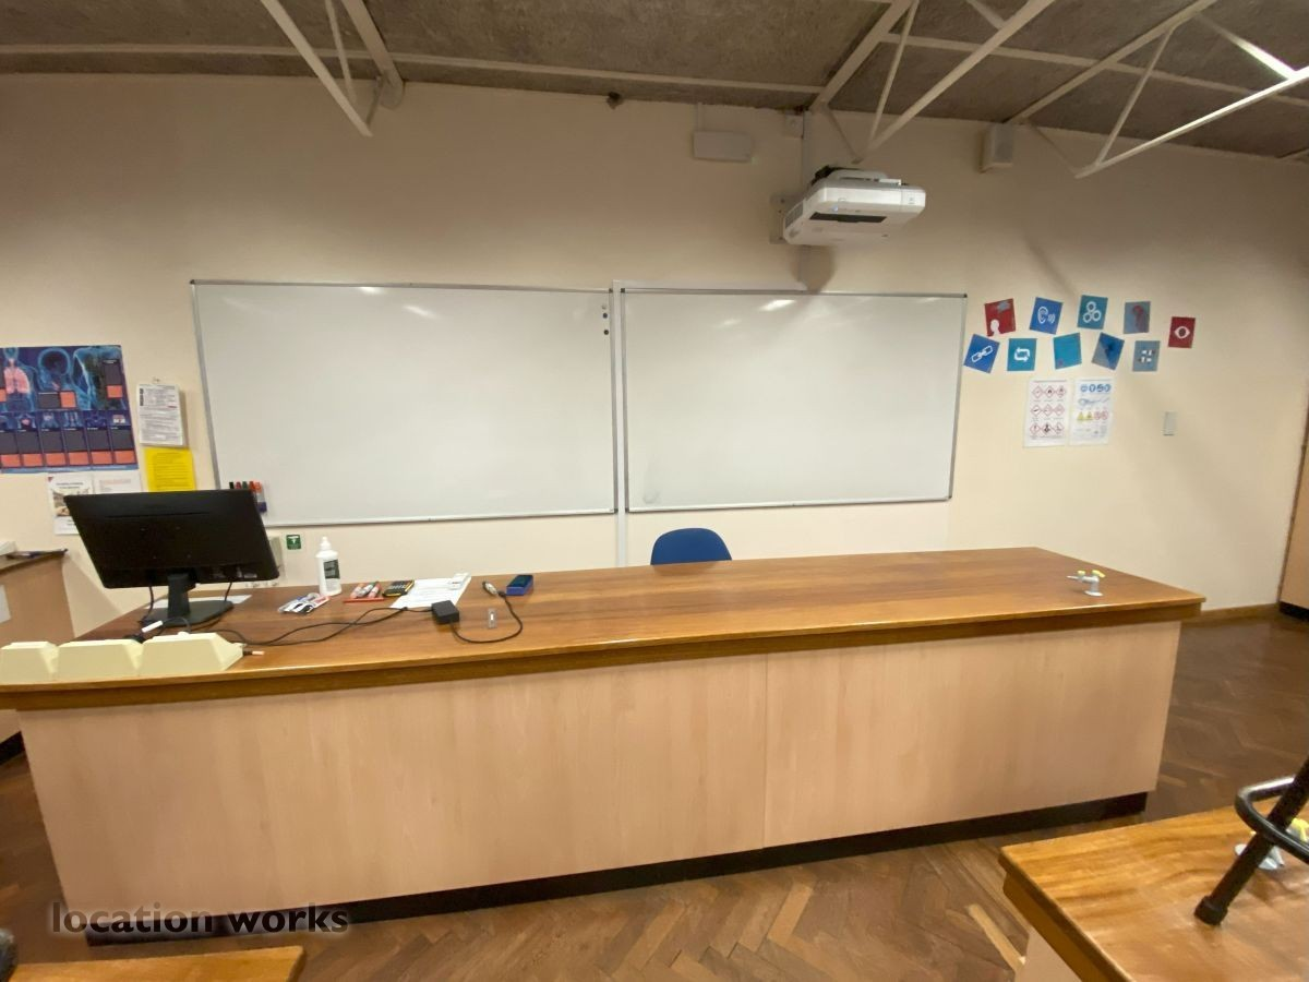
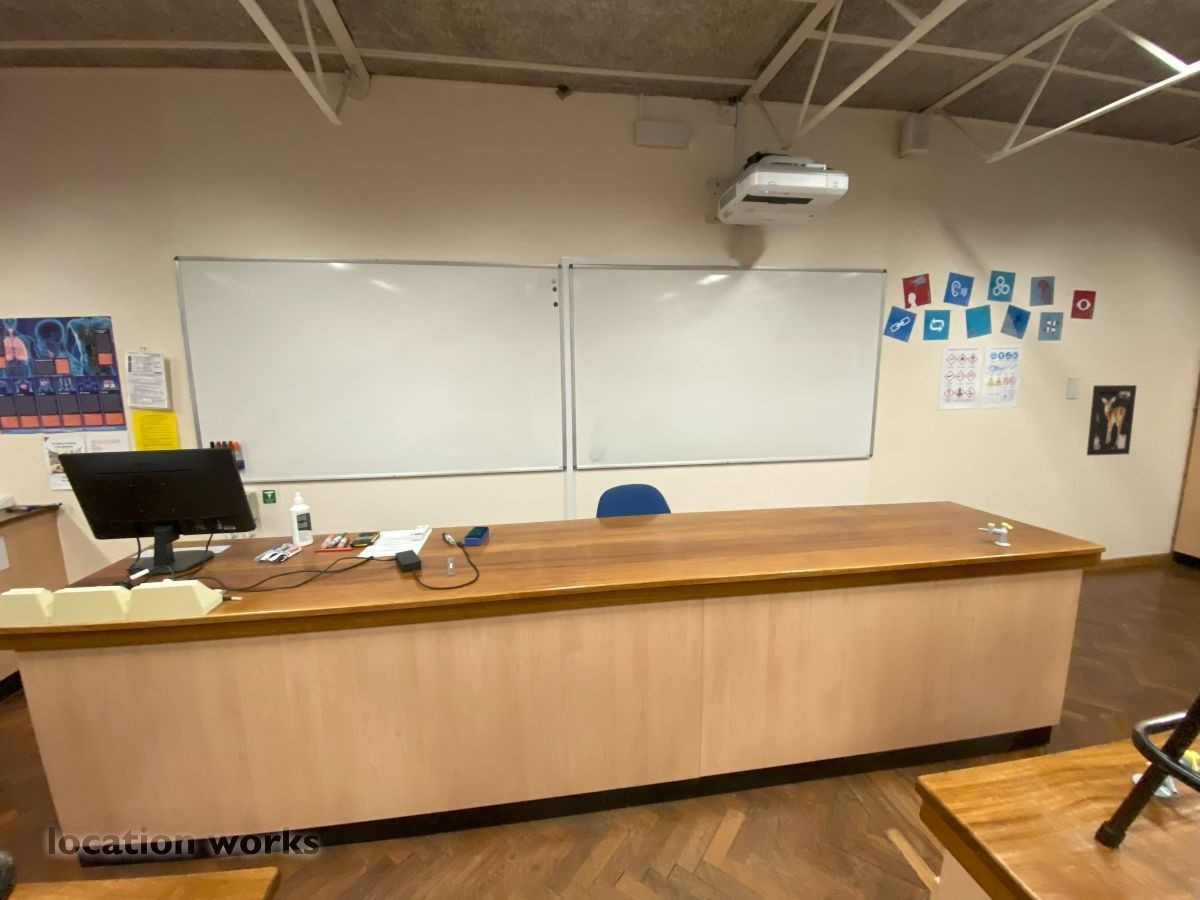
+ wall art (1111, 420)
